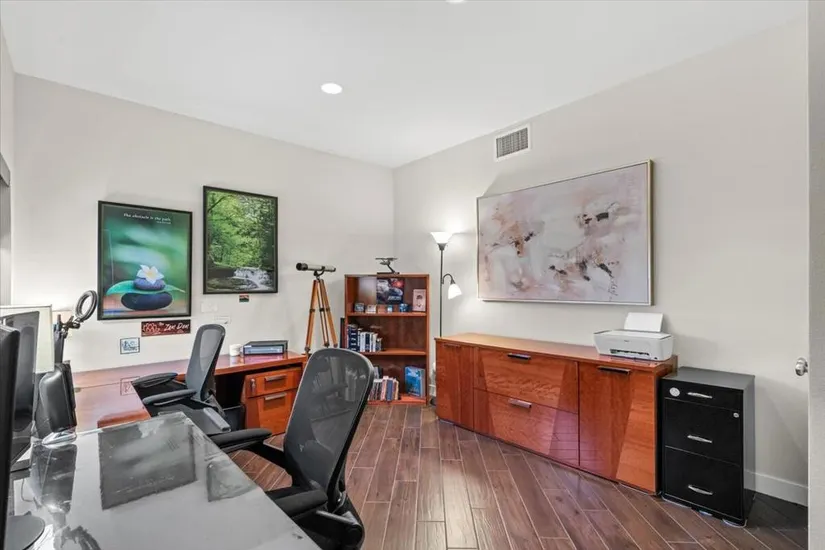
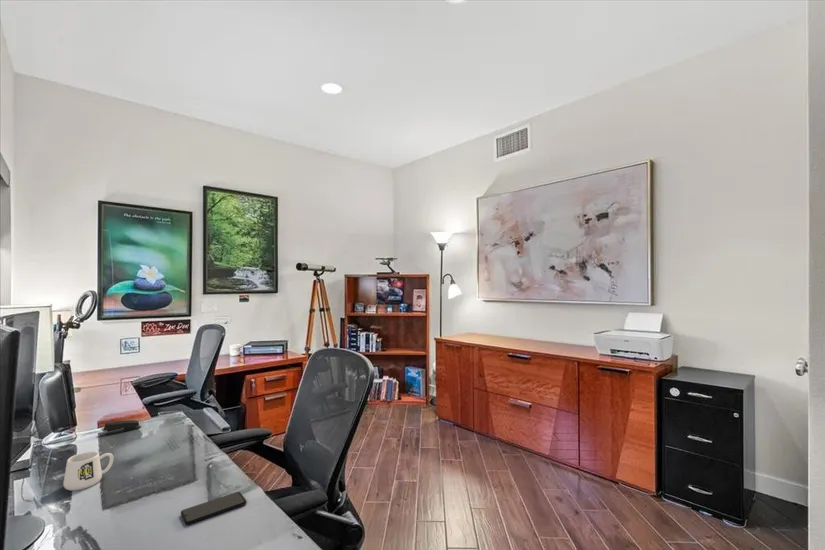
+ stapler (122, 425)
+ mug (89, 468)
+ smartphone (214, 506)
